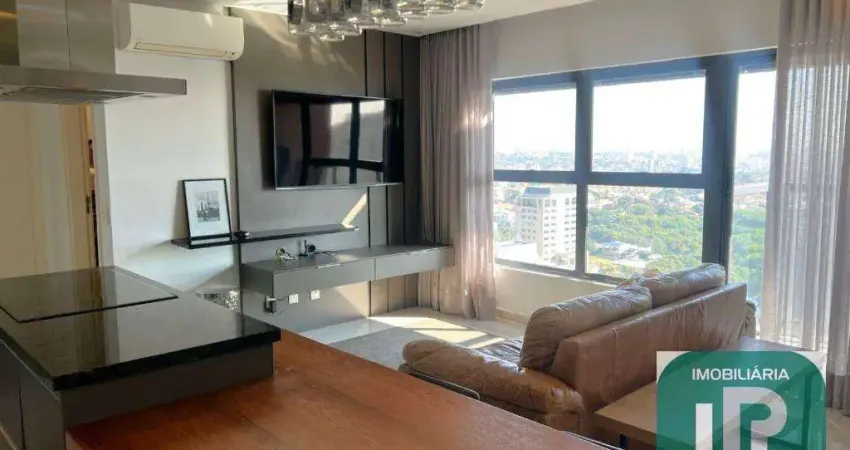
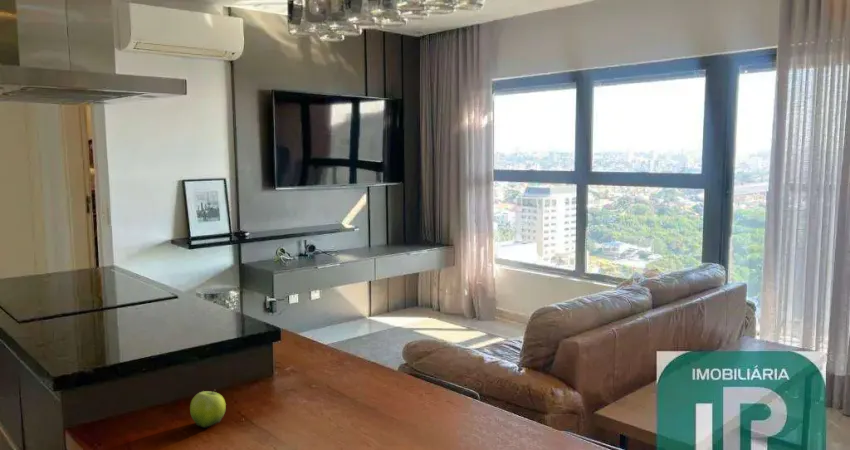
+ fruit (207, 407)
